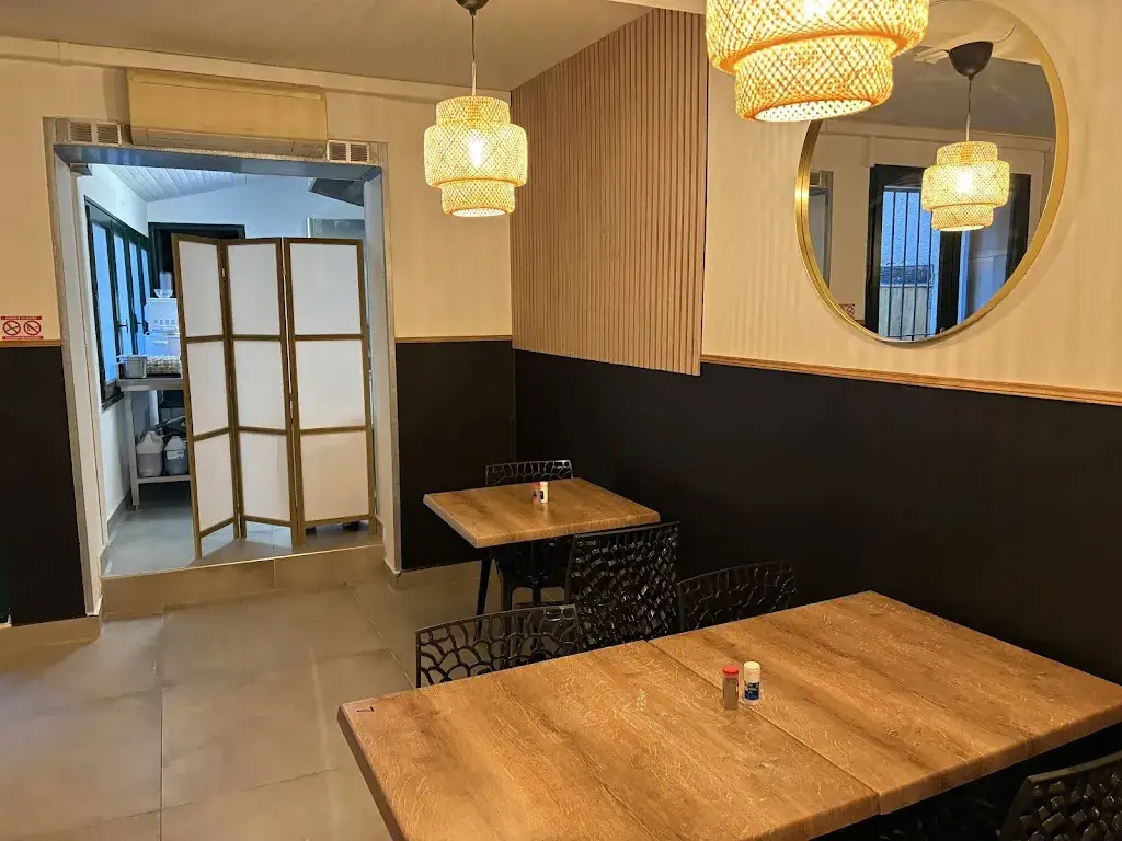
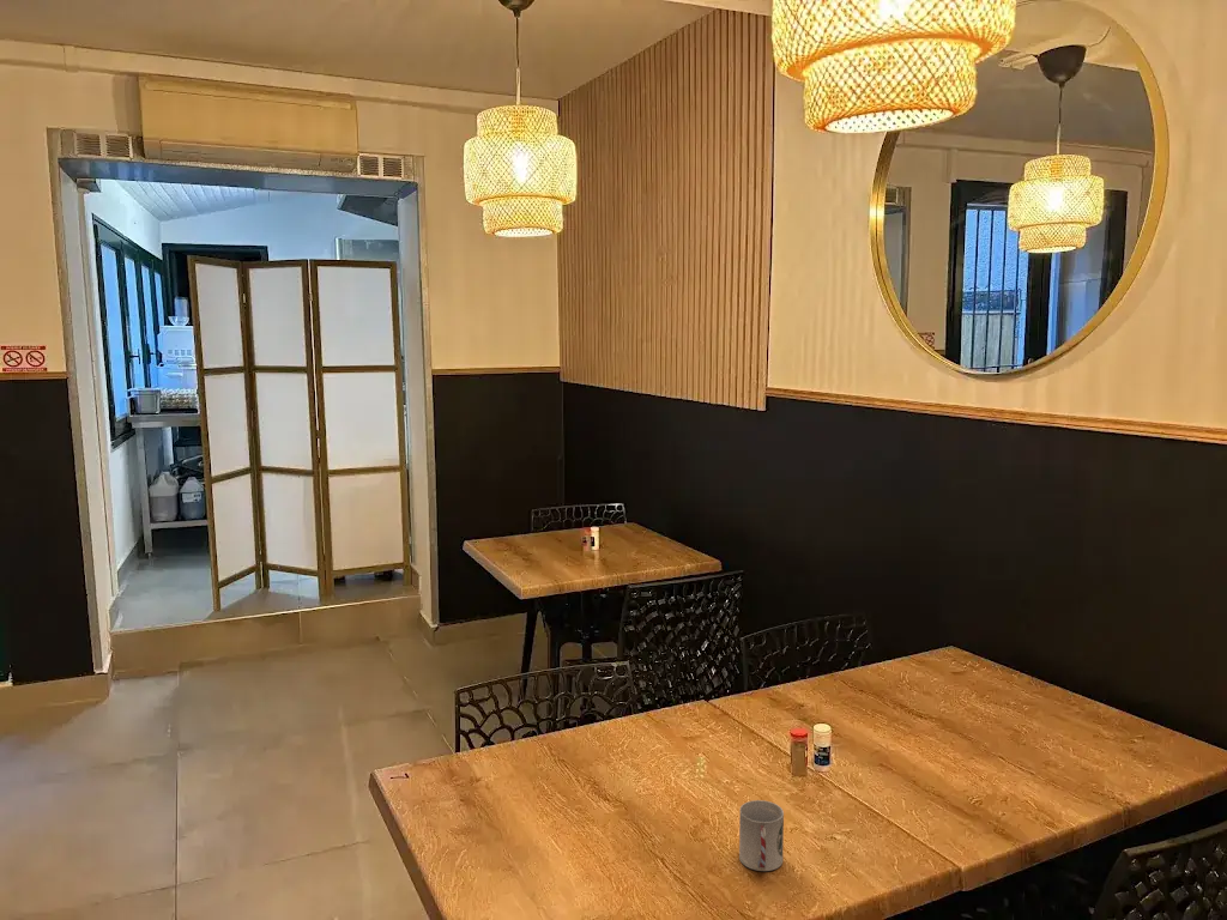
+ cup (761, 840)
